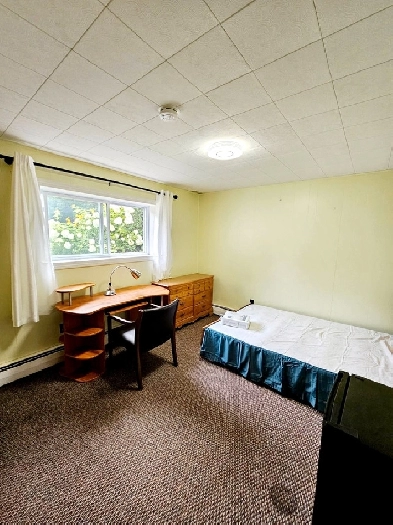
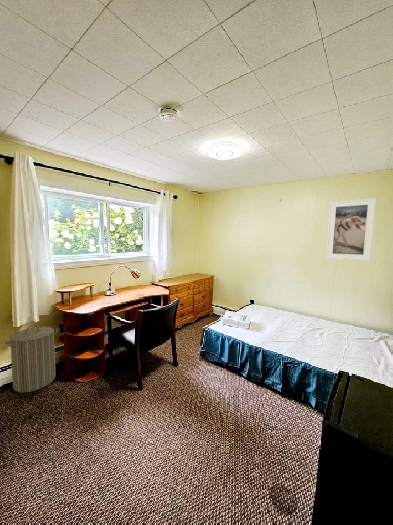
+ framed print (349, 230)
+ laundry hamper (34, 353)
